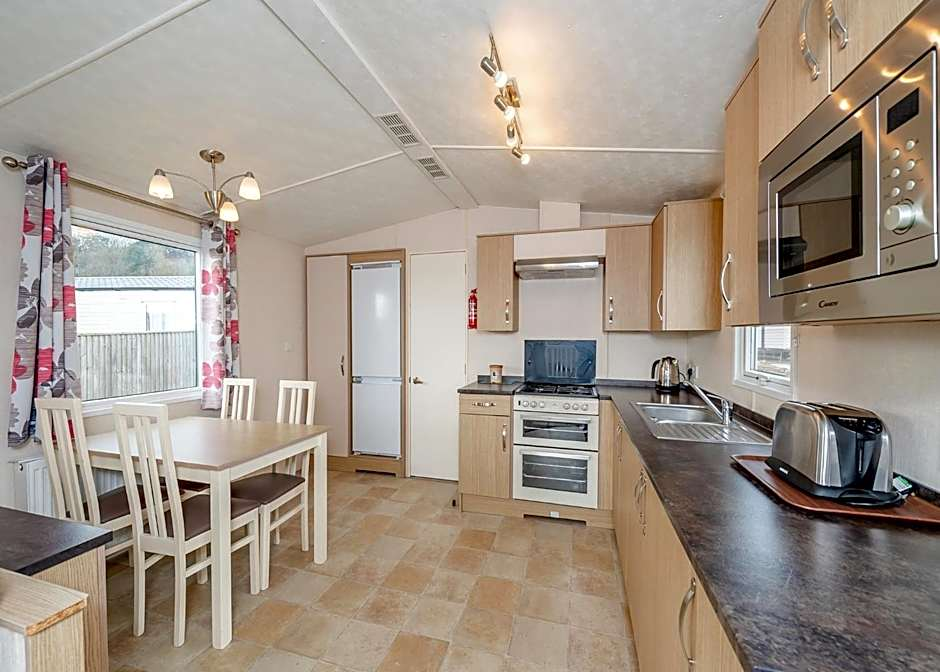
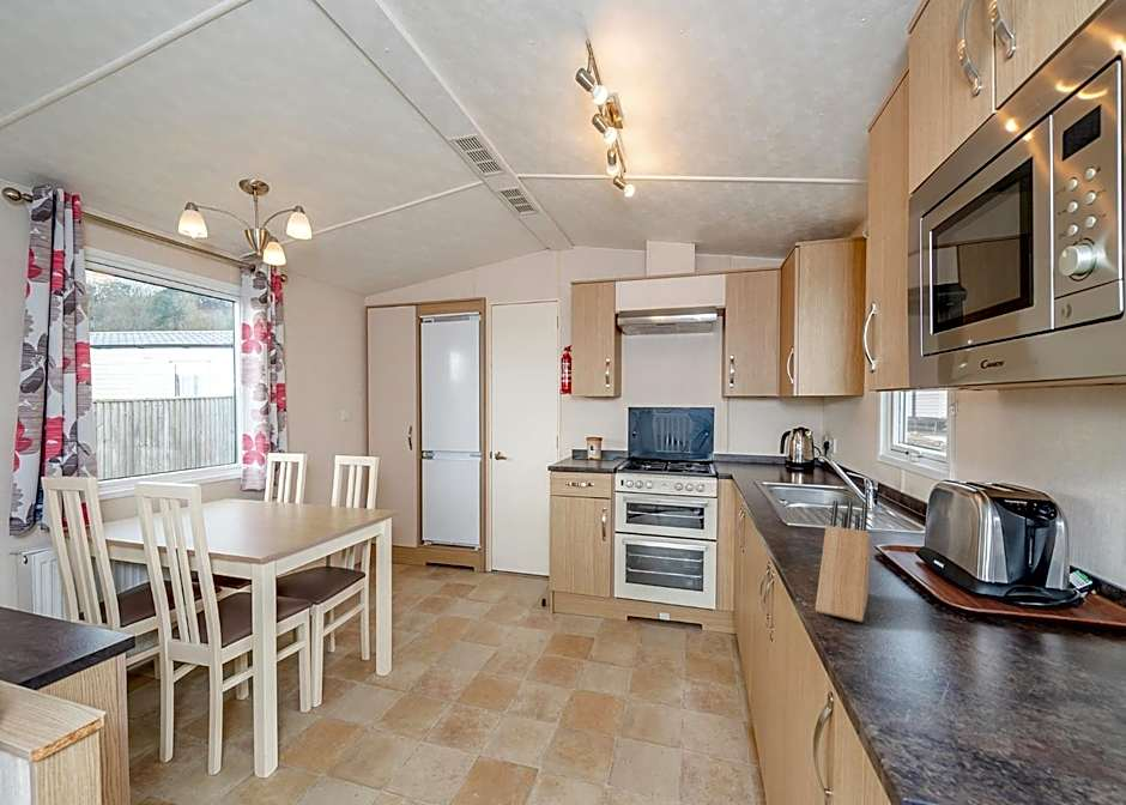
+ knife block (844, 553)
